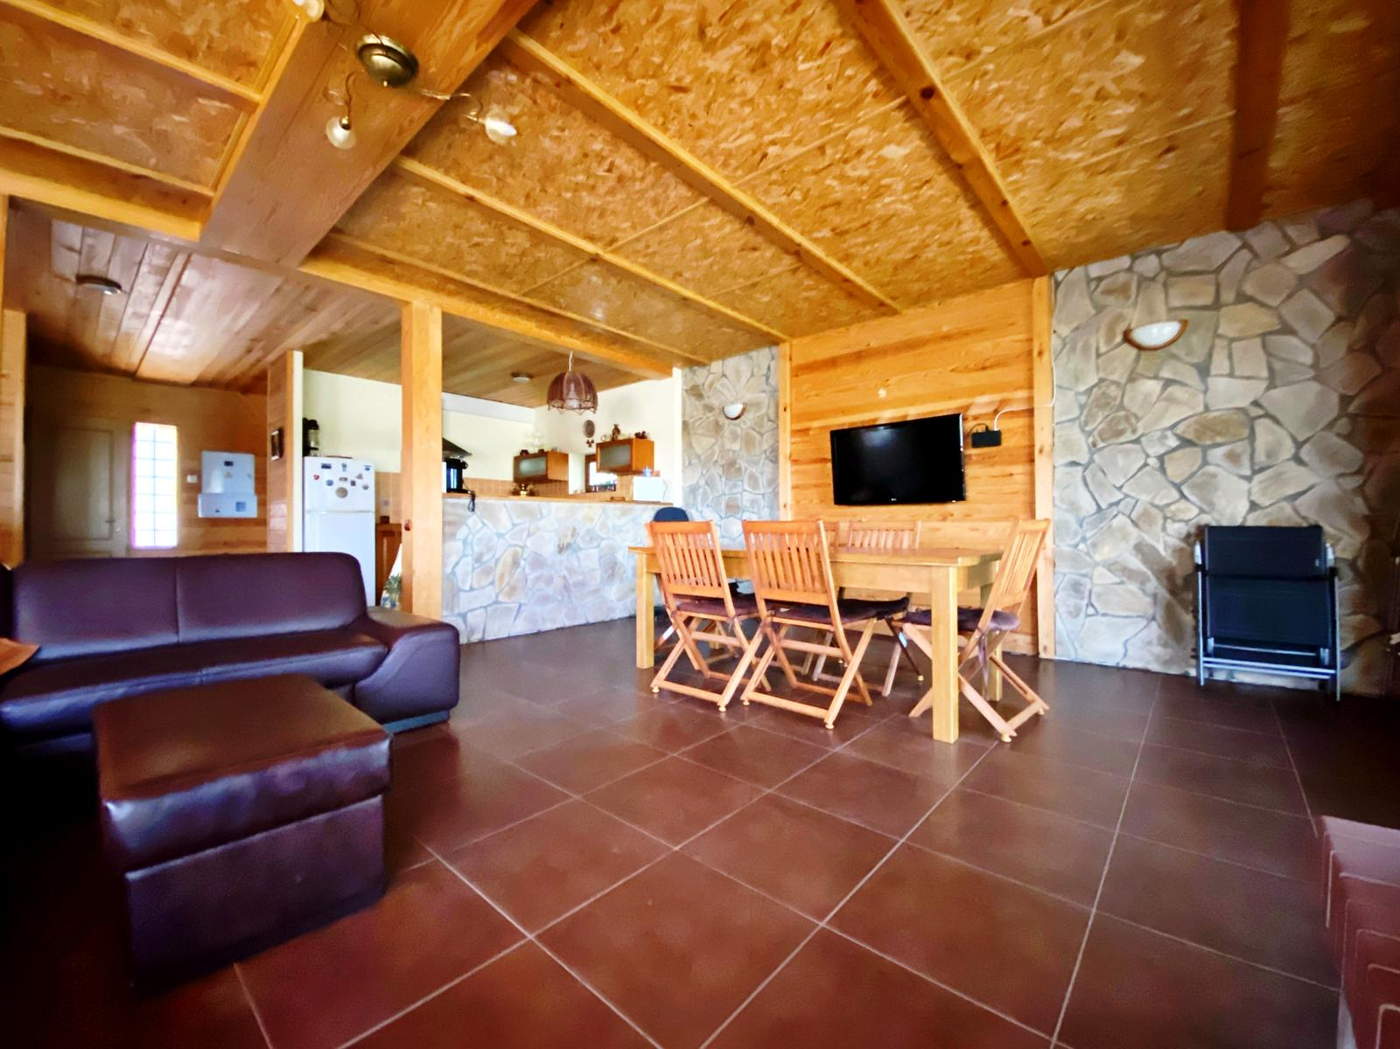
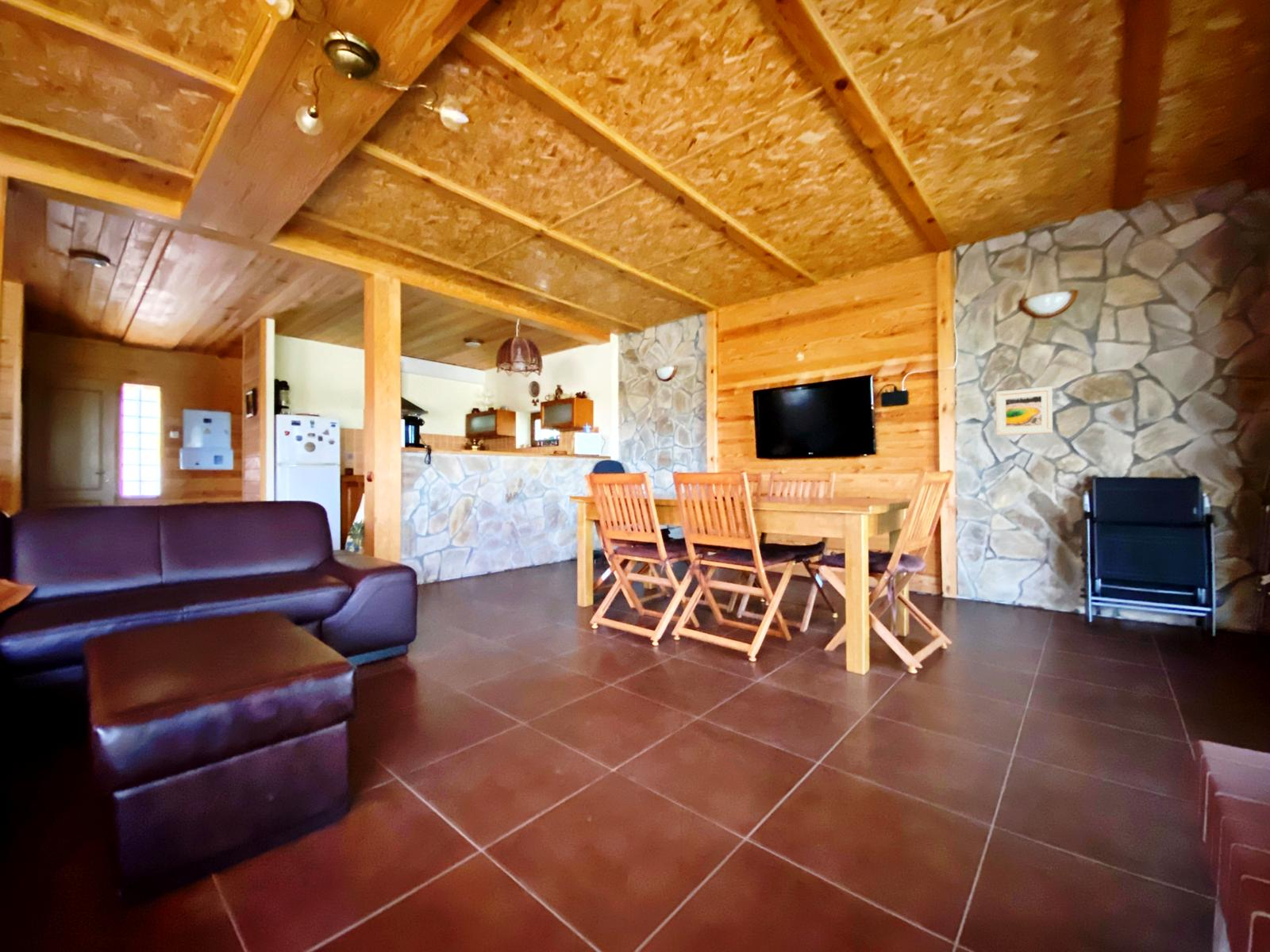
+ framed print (1023, 412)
